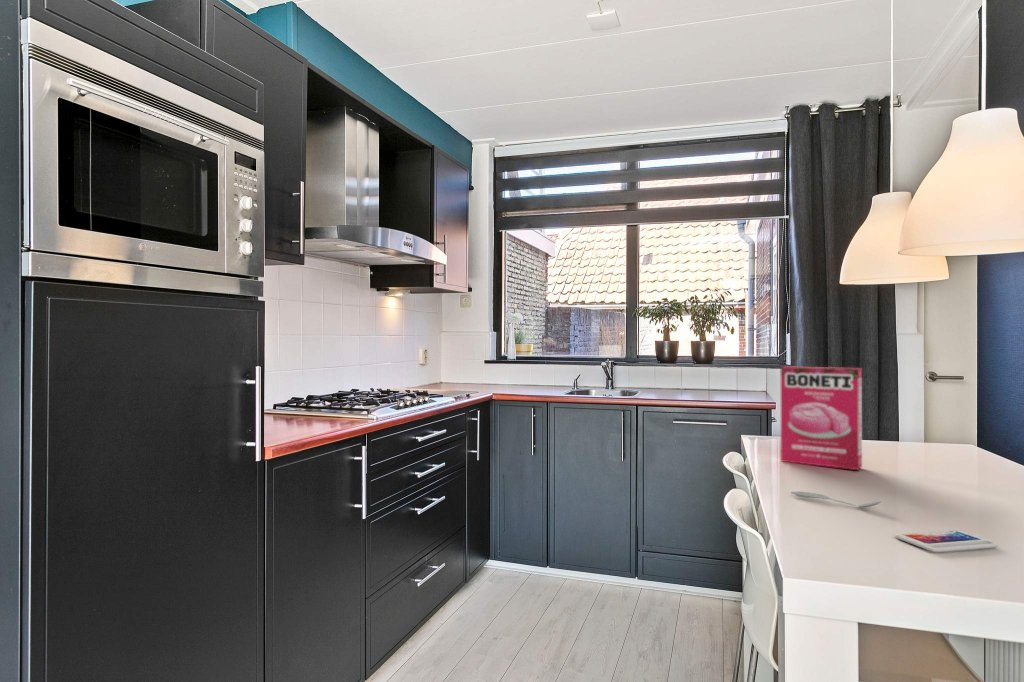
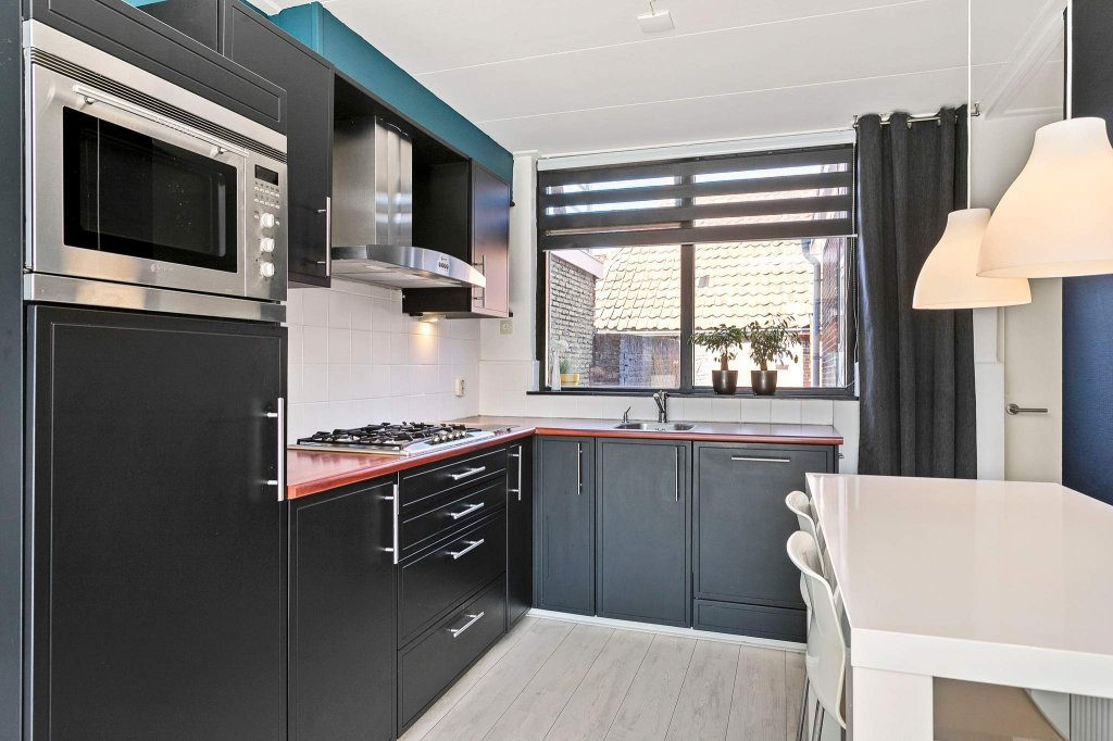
- cereal box (820, 415)
- smartphone (945, 540)
- spoon (833, 499)
